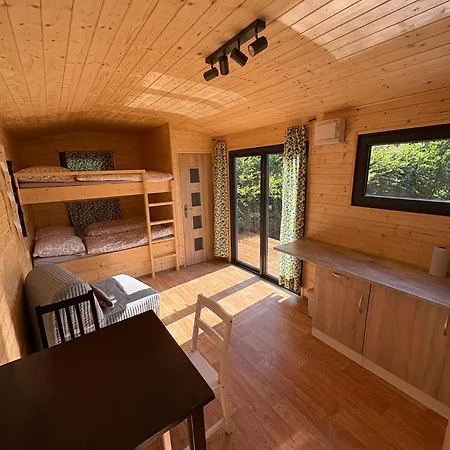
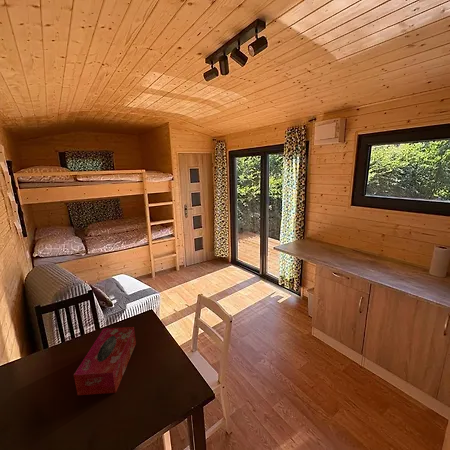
+ tissue box (109, 357)
